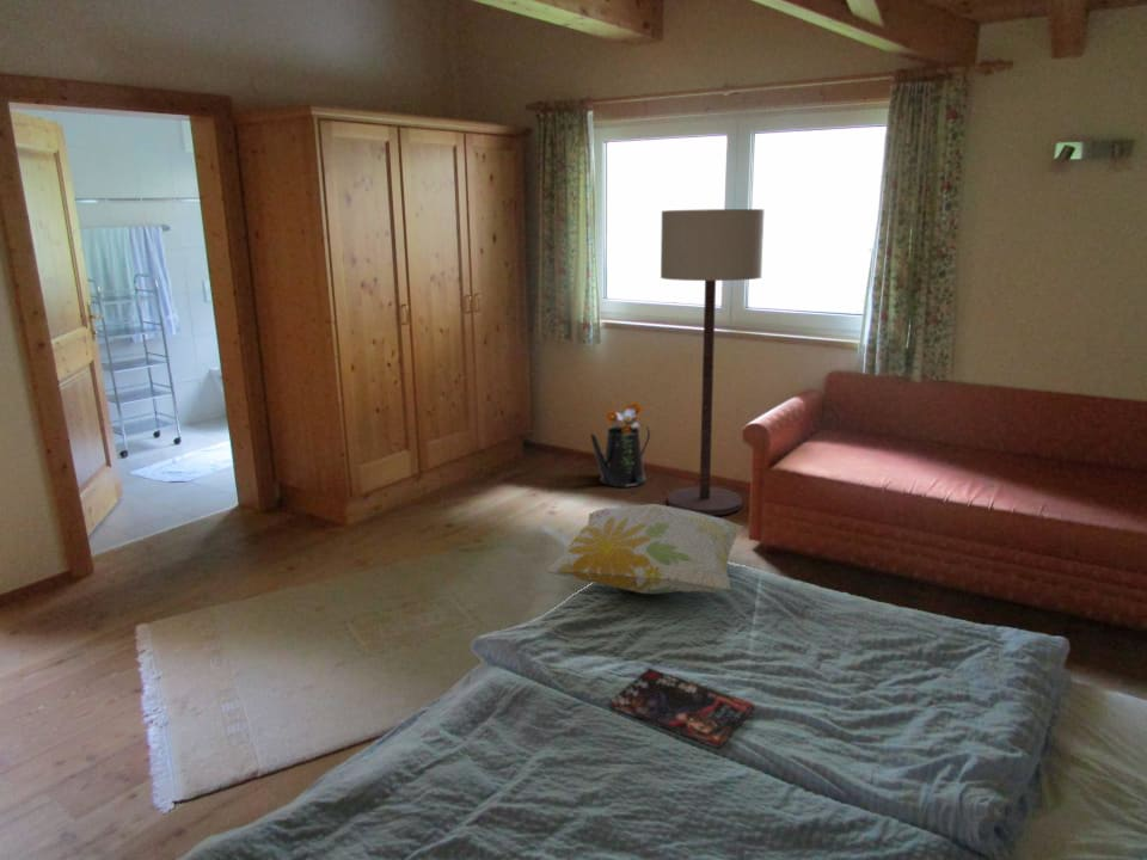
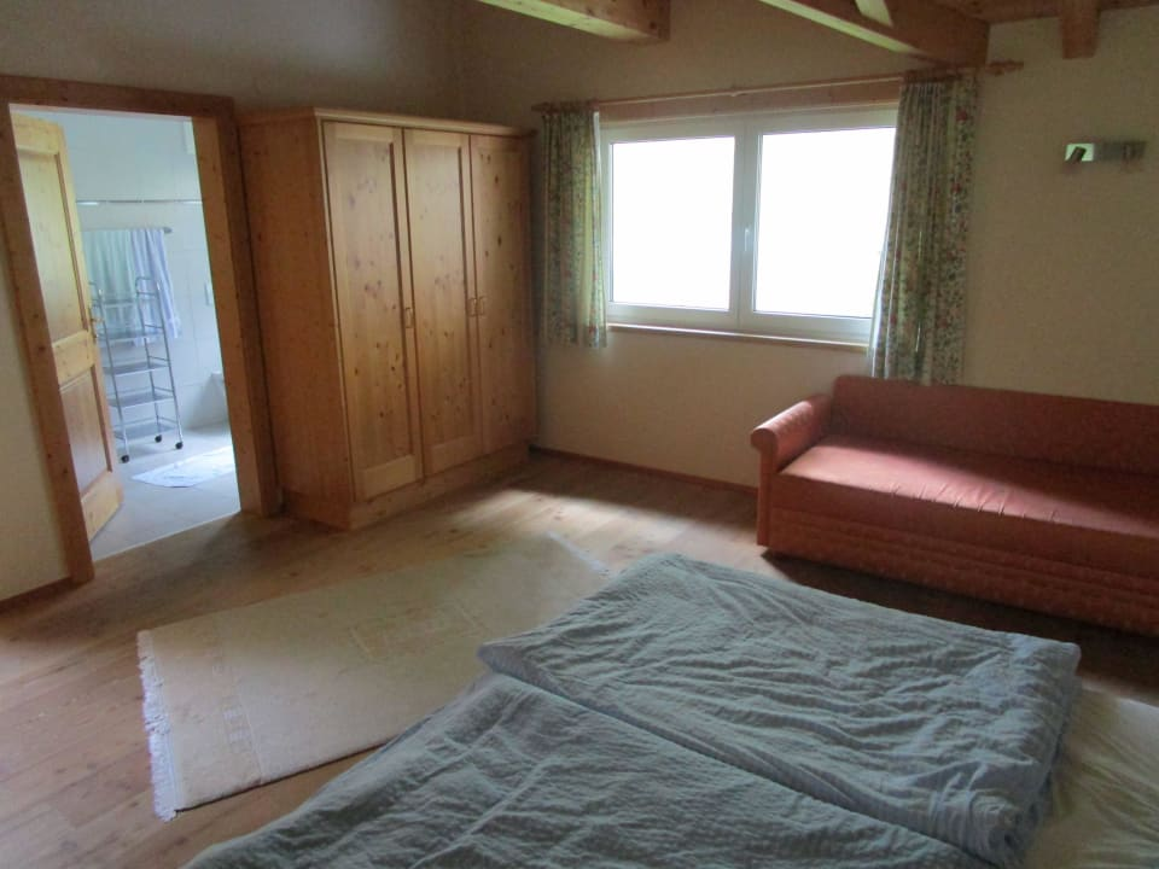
- watering can (621, 443)
- book (681, 705)
- decorative pillow (650, 547)
- floor lamp (707, 362)
